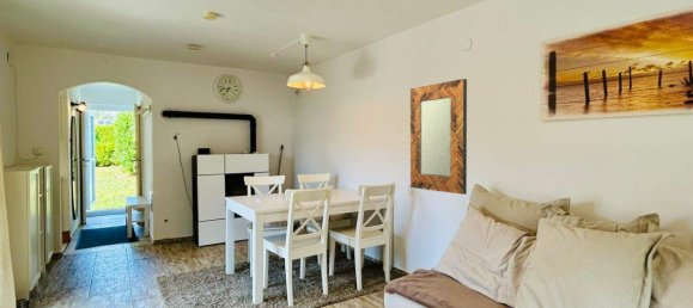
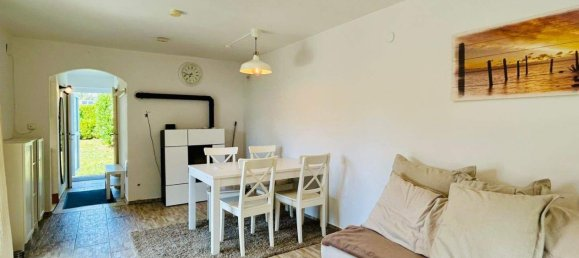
- home mirror (436, 137)
